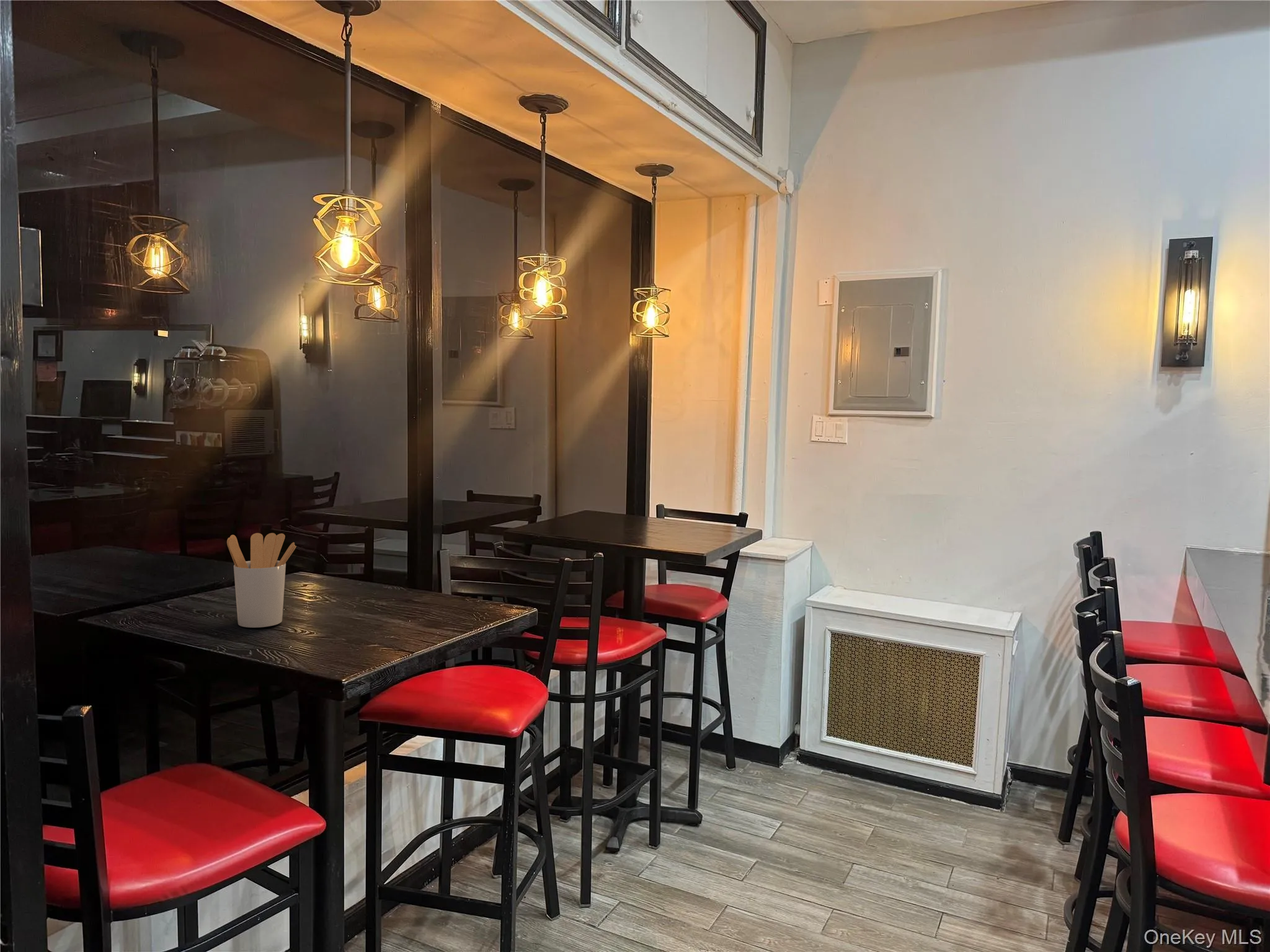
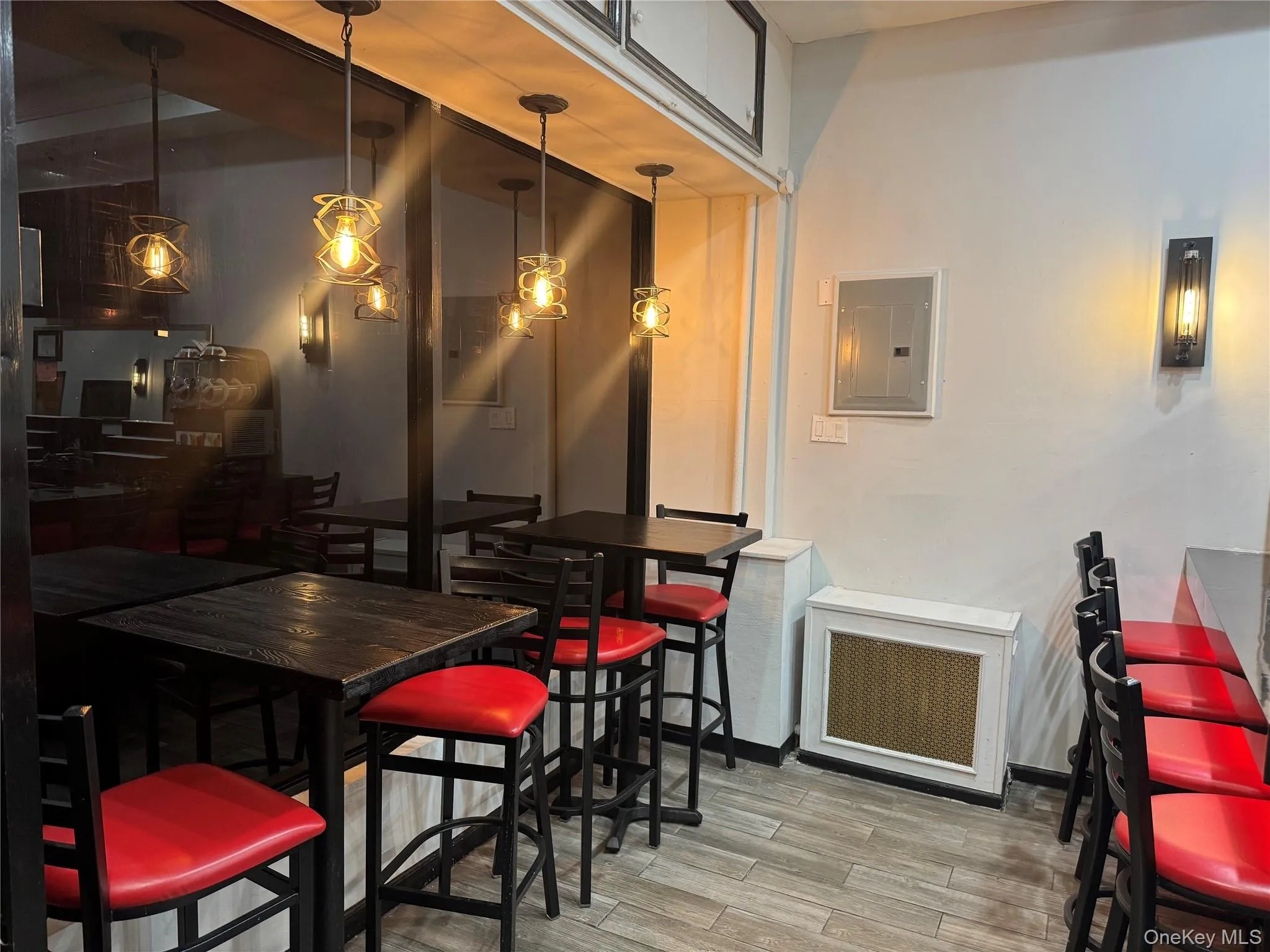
- utensil holder (262, 576)
